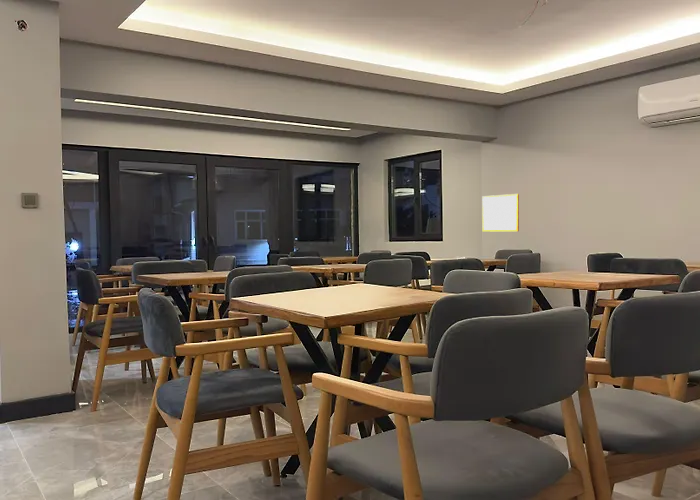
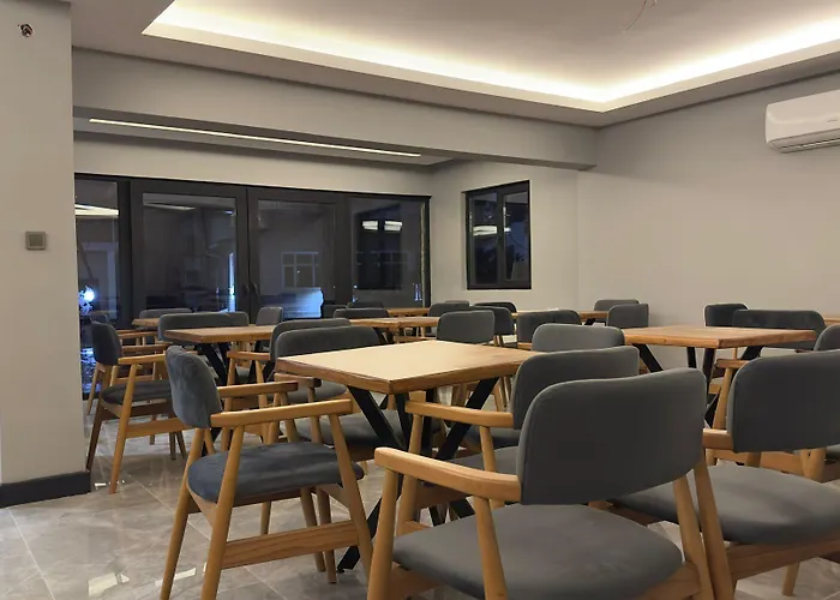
- writing board (499, 213)
